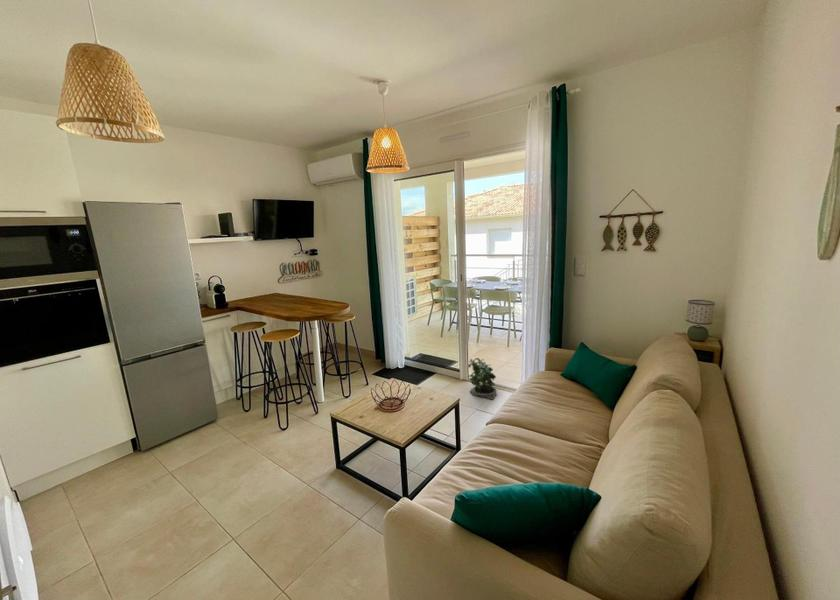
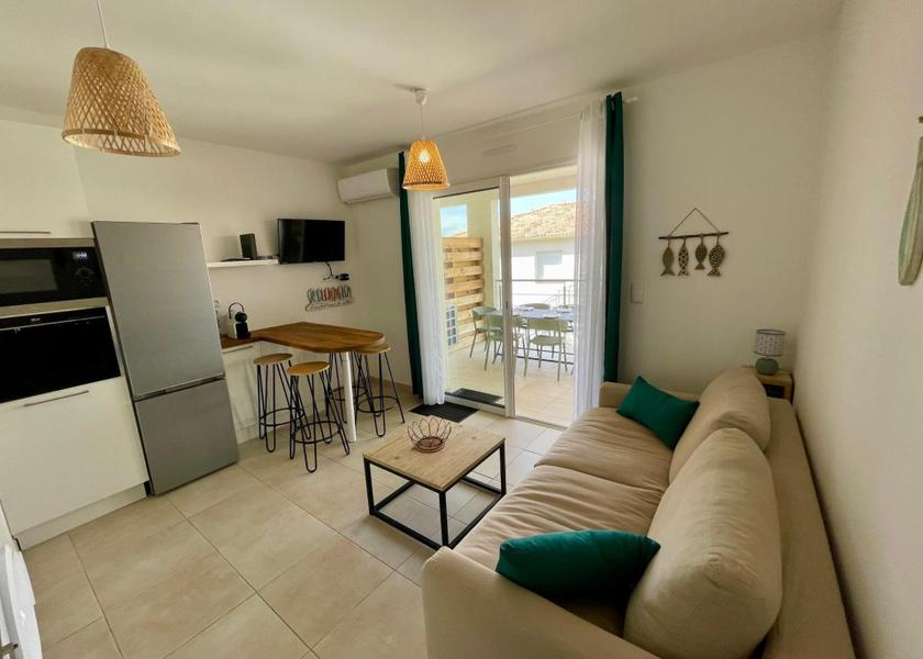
- potted plant (482, 375)
